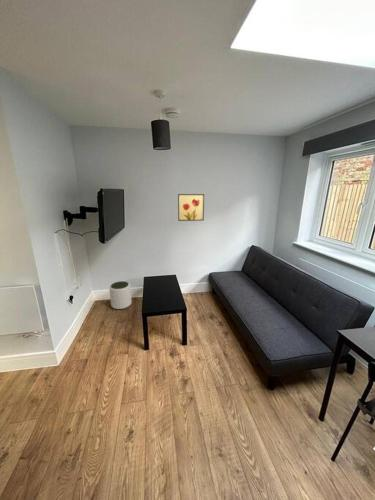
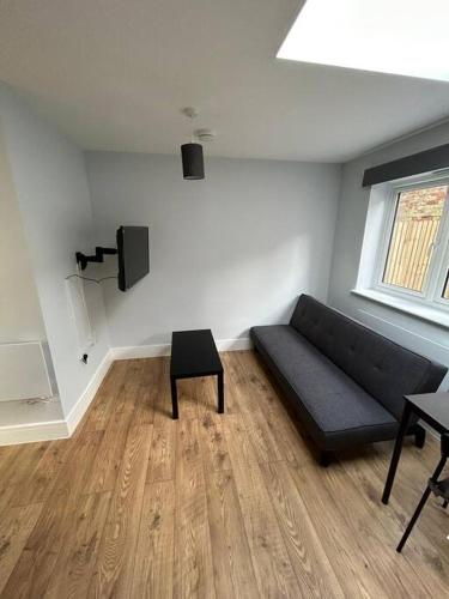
- wall art (191, 207)
- plant pot (120, 294)
